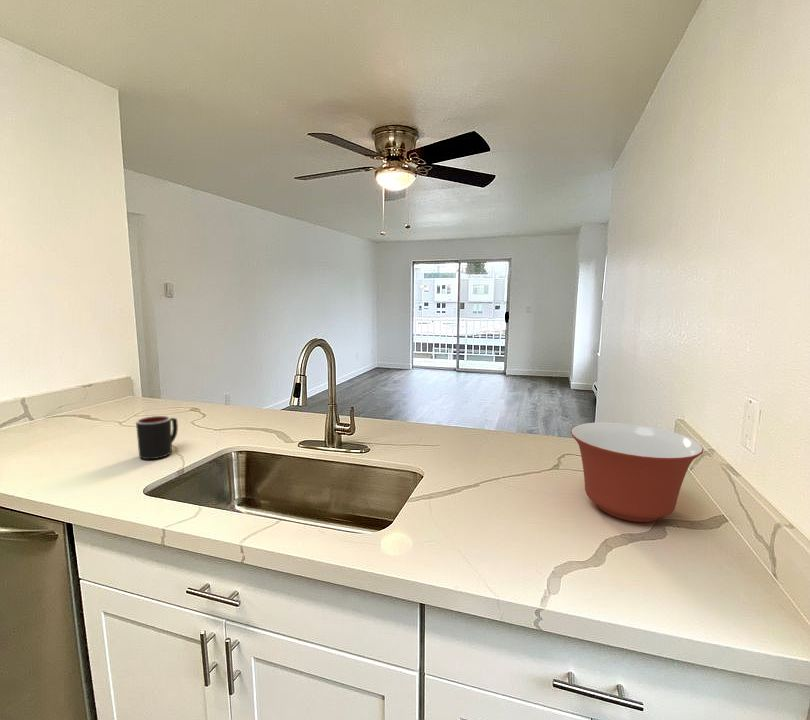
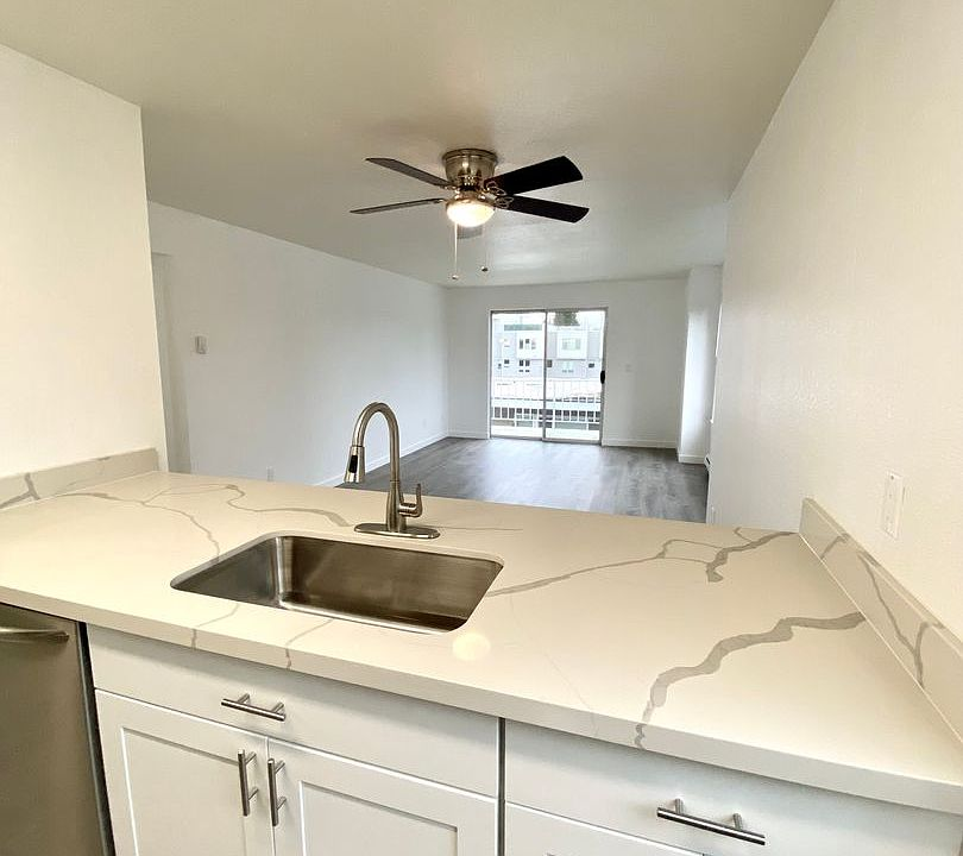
- mug (159, 435)
- mixing bowl (630, 473)
